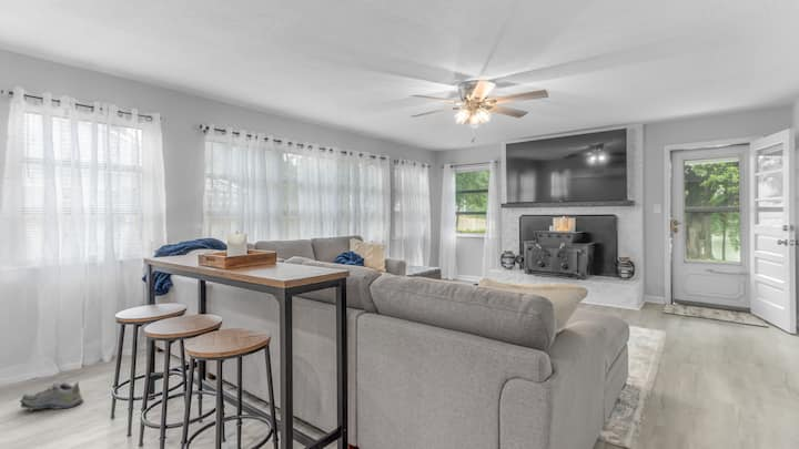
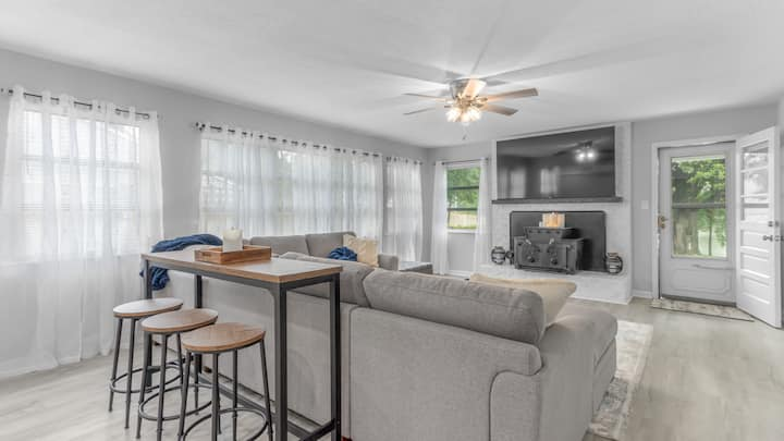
- shoe (52, 392)
